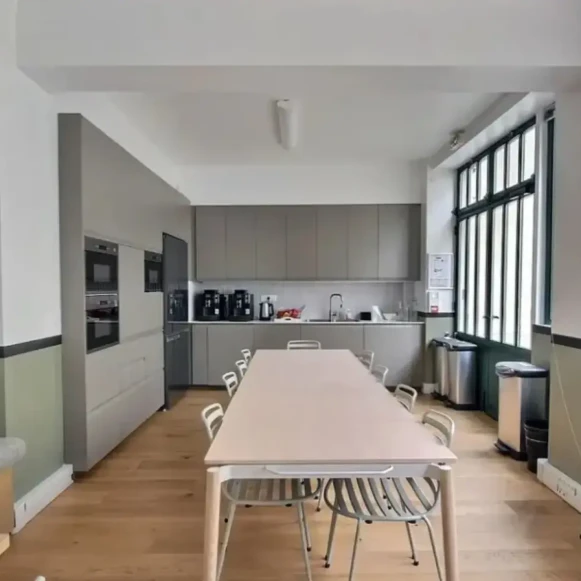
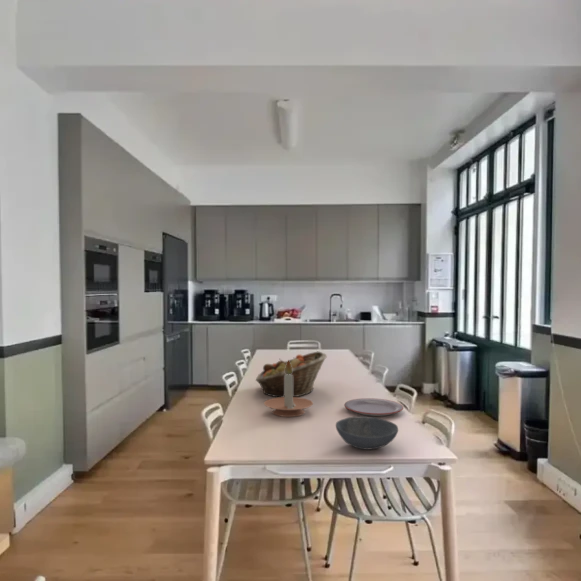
+ plate (373, 407)
+ bowl (366, 435)
+ candle holder (288, 385)
+ fruit basket (292, 372)
